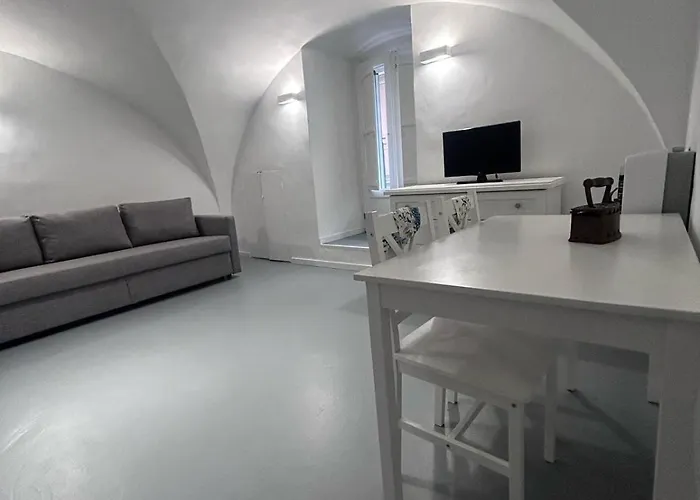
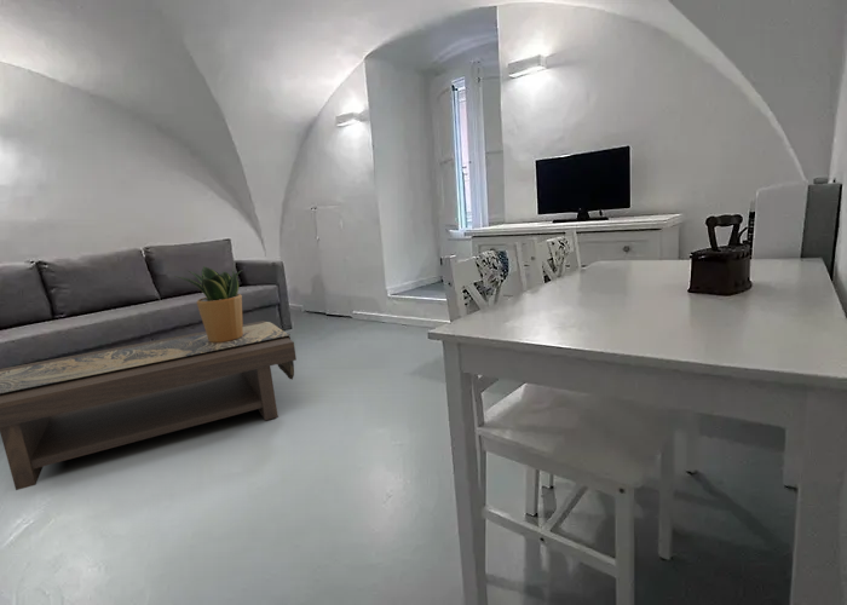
+ potted plant (215, 302)
+ coffee table (150, 388)
